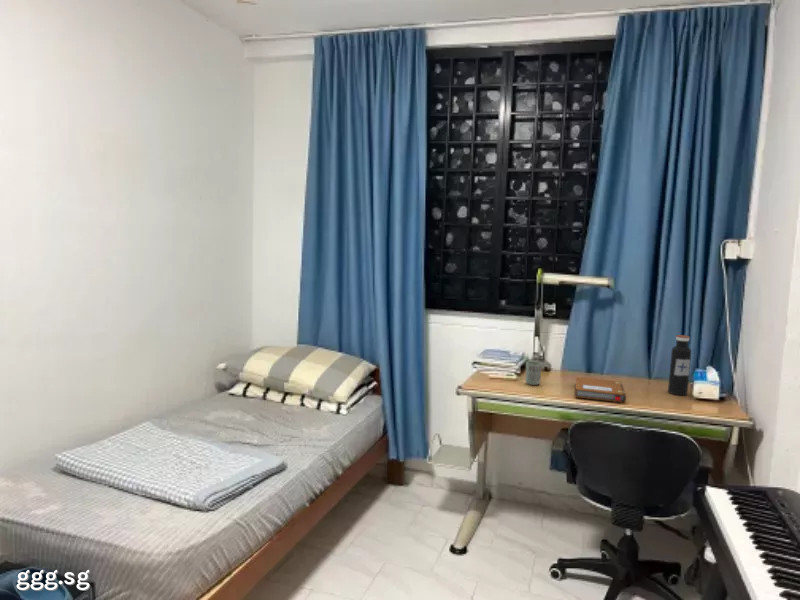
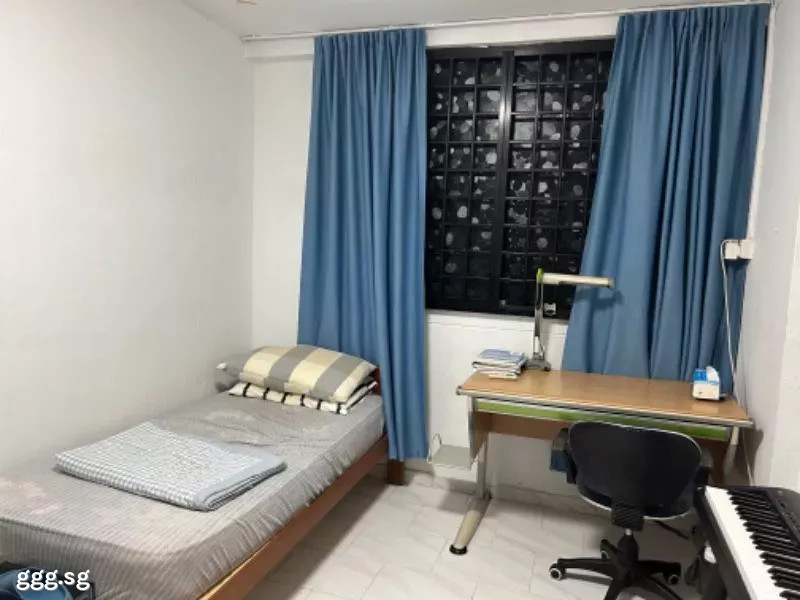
- water bottle (680, 364)
- notebook (599, 389)
- cup (533, 373)
